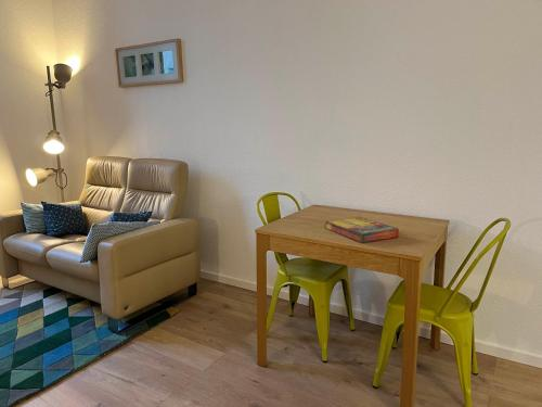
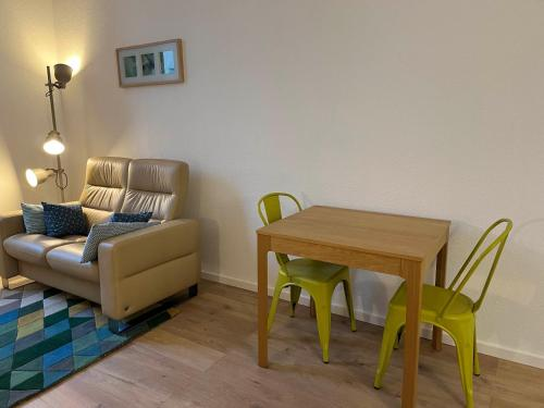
- game compilation box (360, 228)
